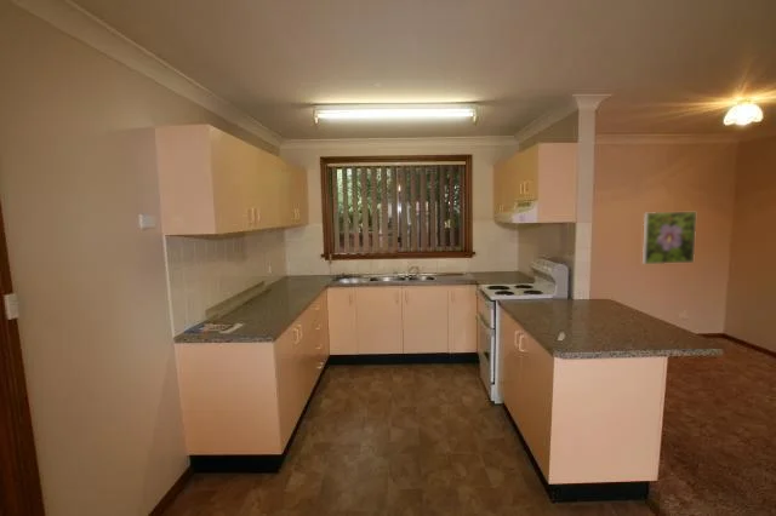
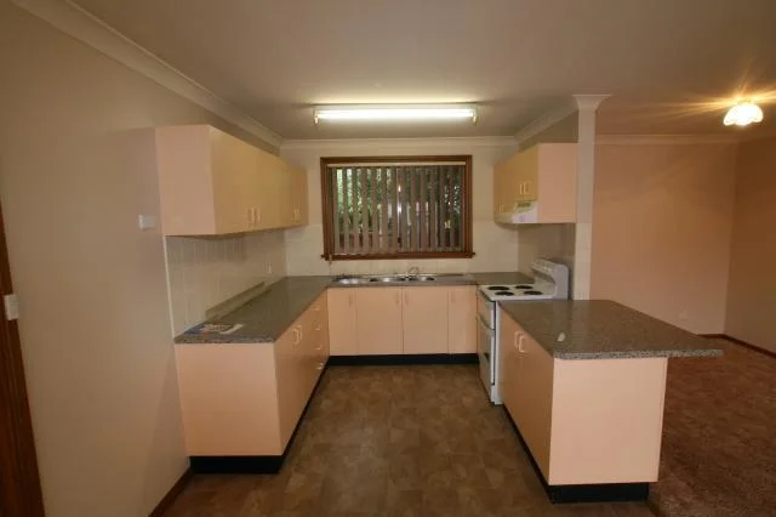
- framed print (669, 237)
